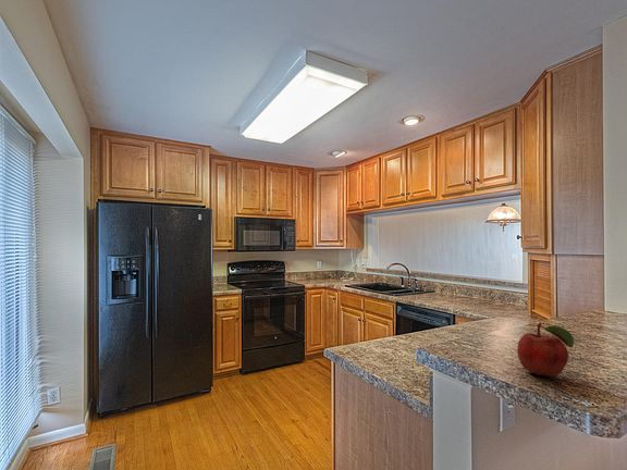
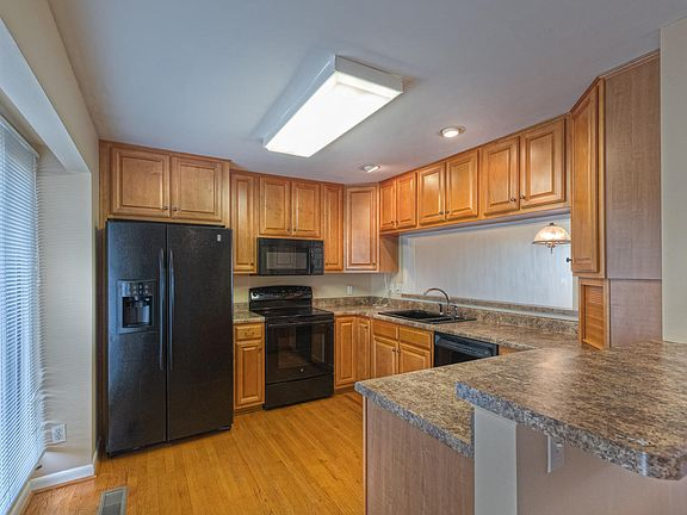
- fruit (544, 349)
